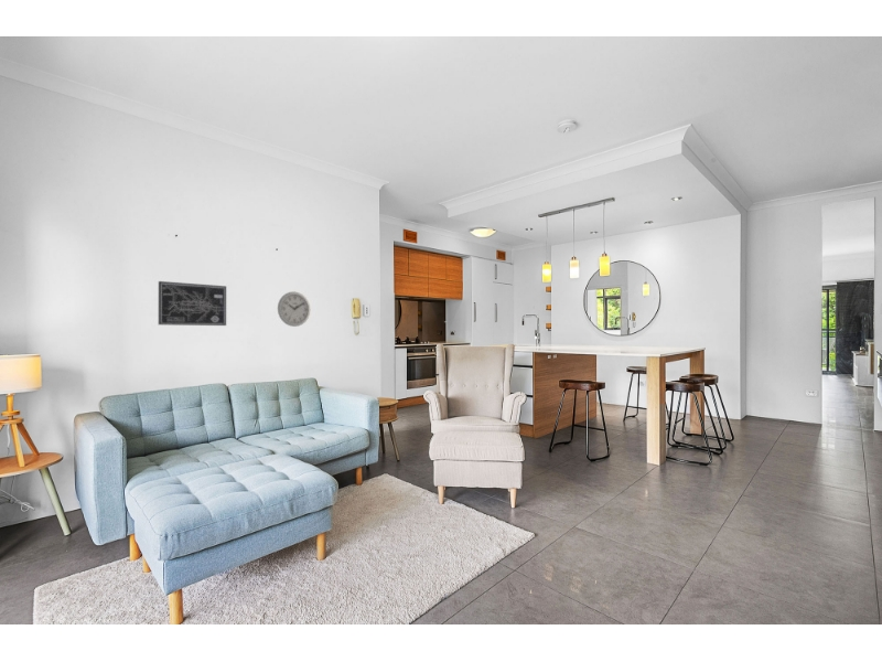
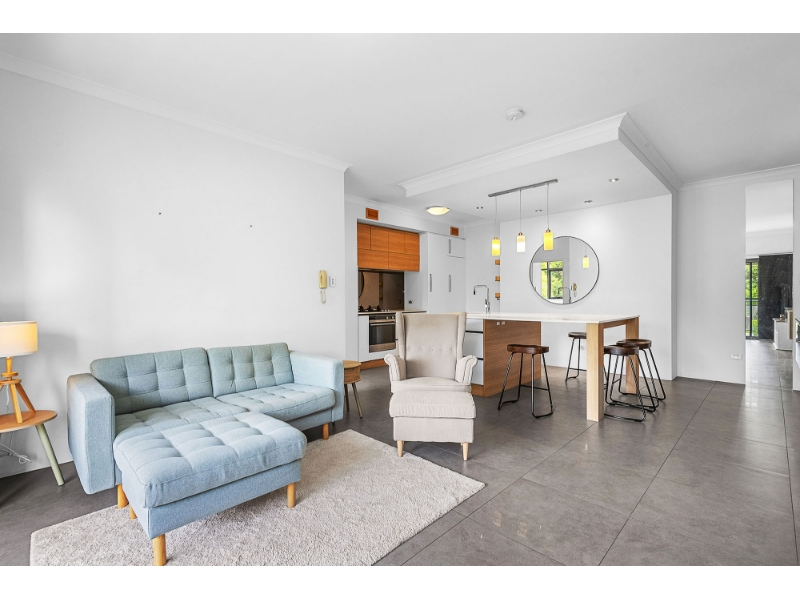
- wall art (193, 305)
- wall clock (294, 309)
